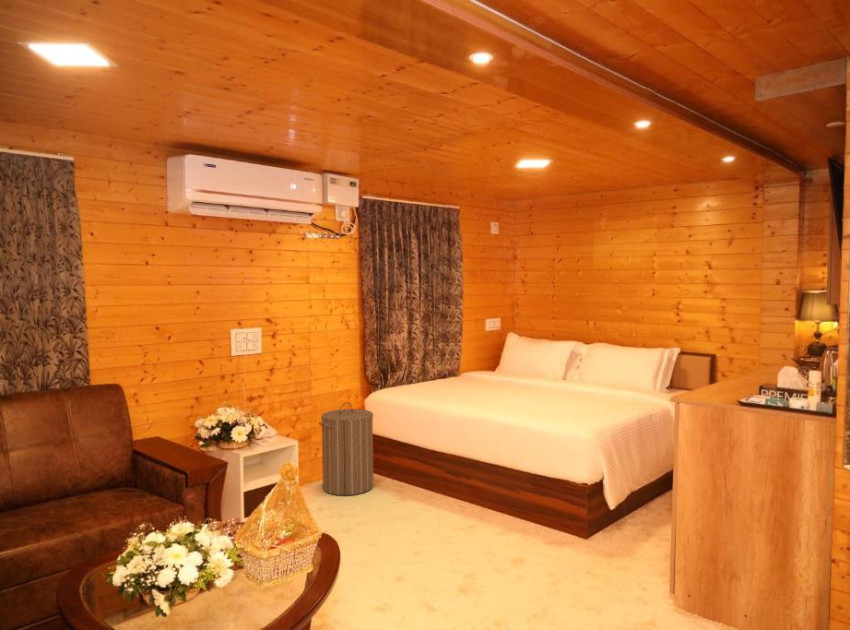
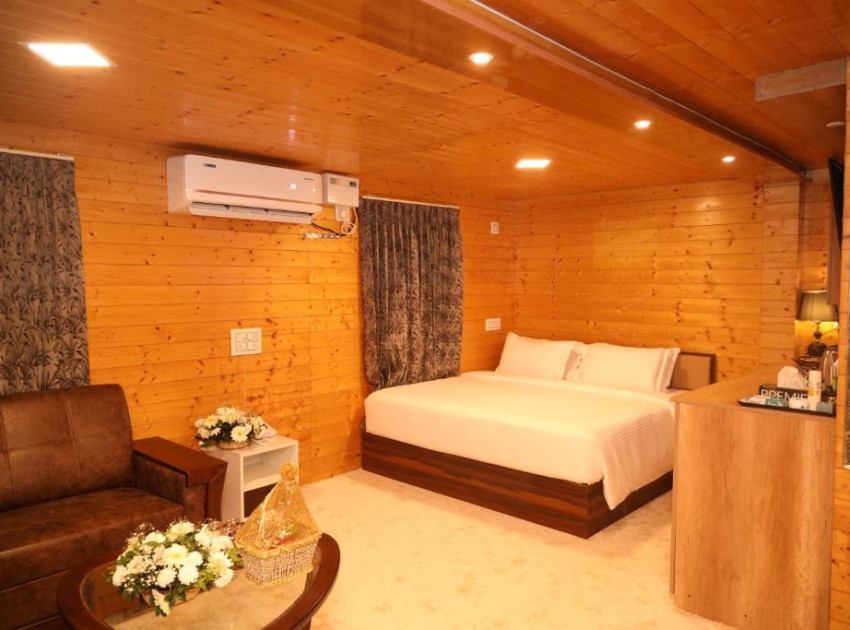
- laundry hamper (347, 444)
